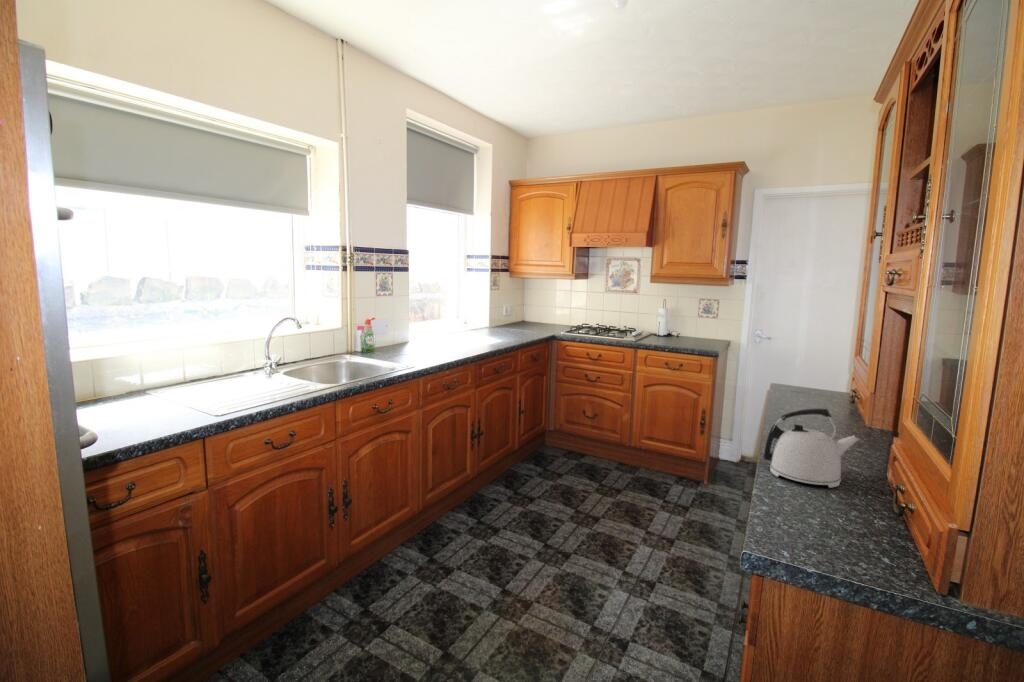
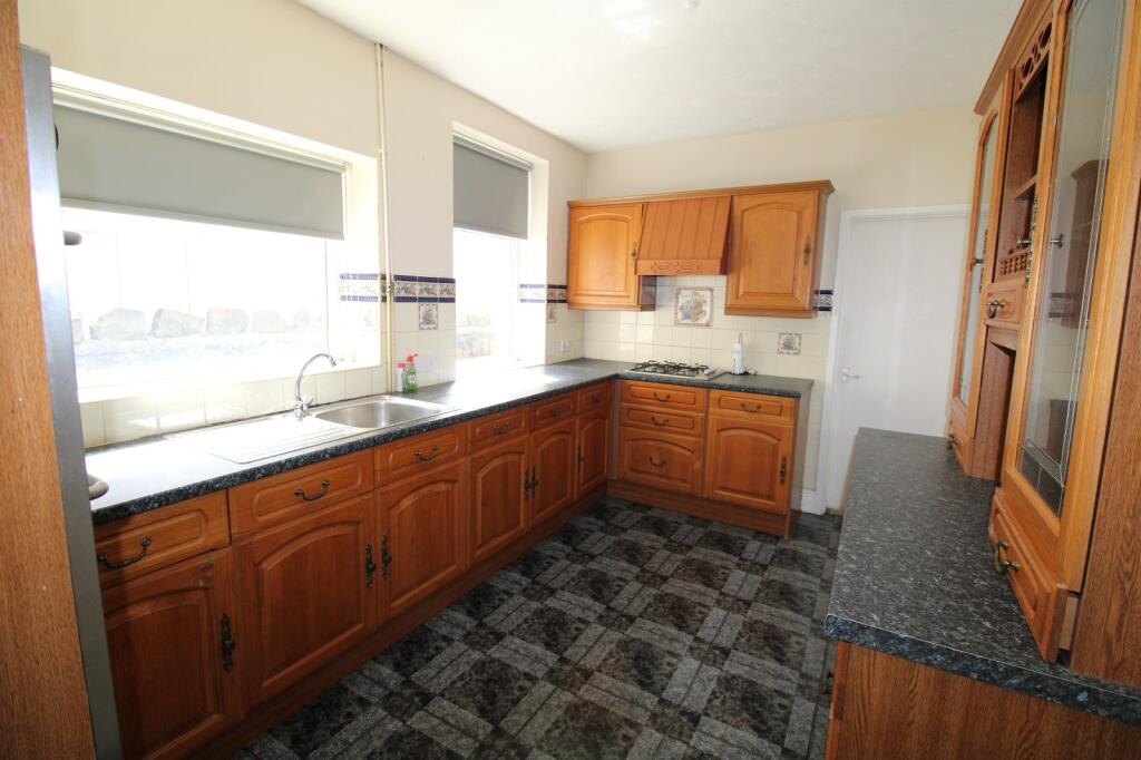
- kettle (809, 441)
